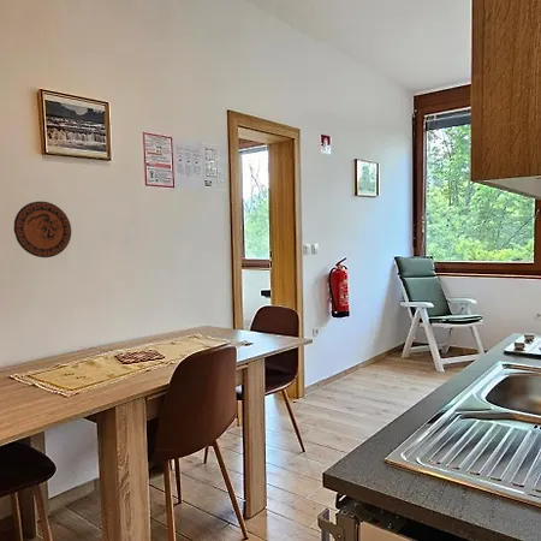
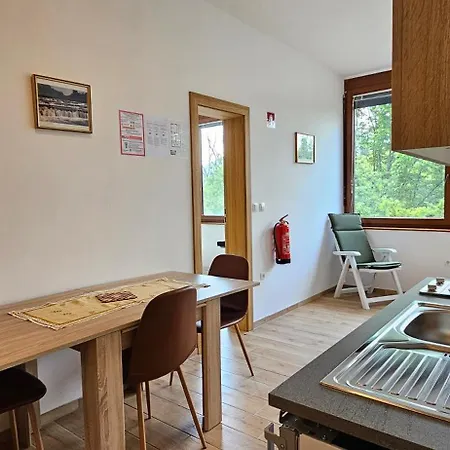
- decorative plate (43, 228)
